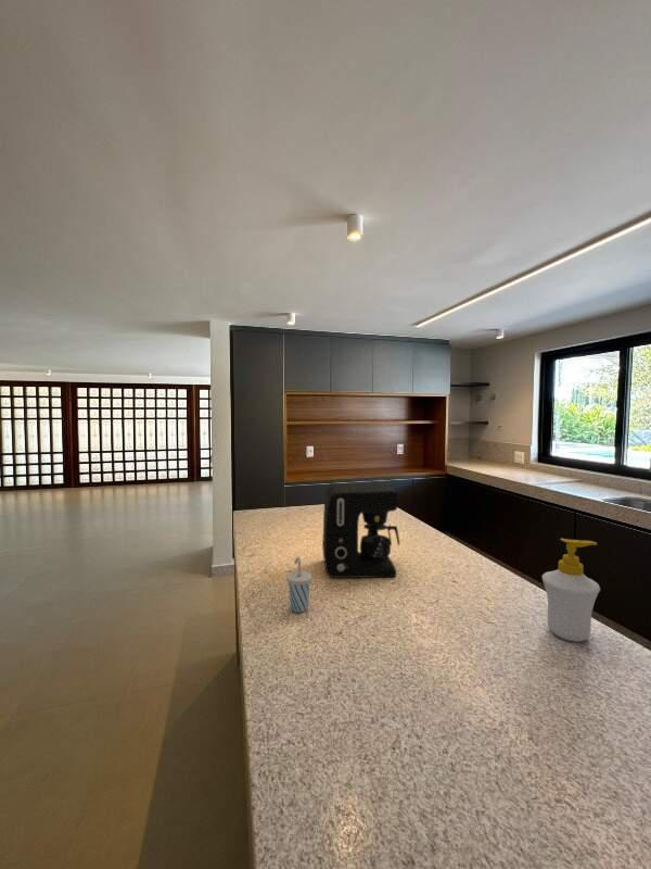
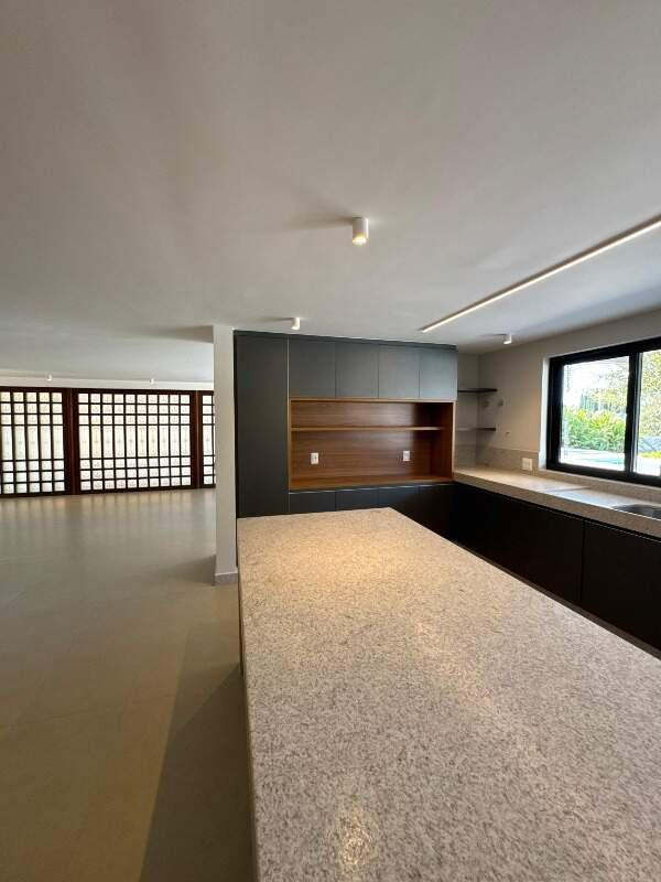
- soap bottle (570, 587)
- cup (298, 582)
- coffee maker (363, 527)
